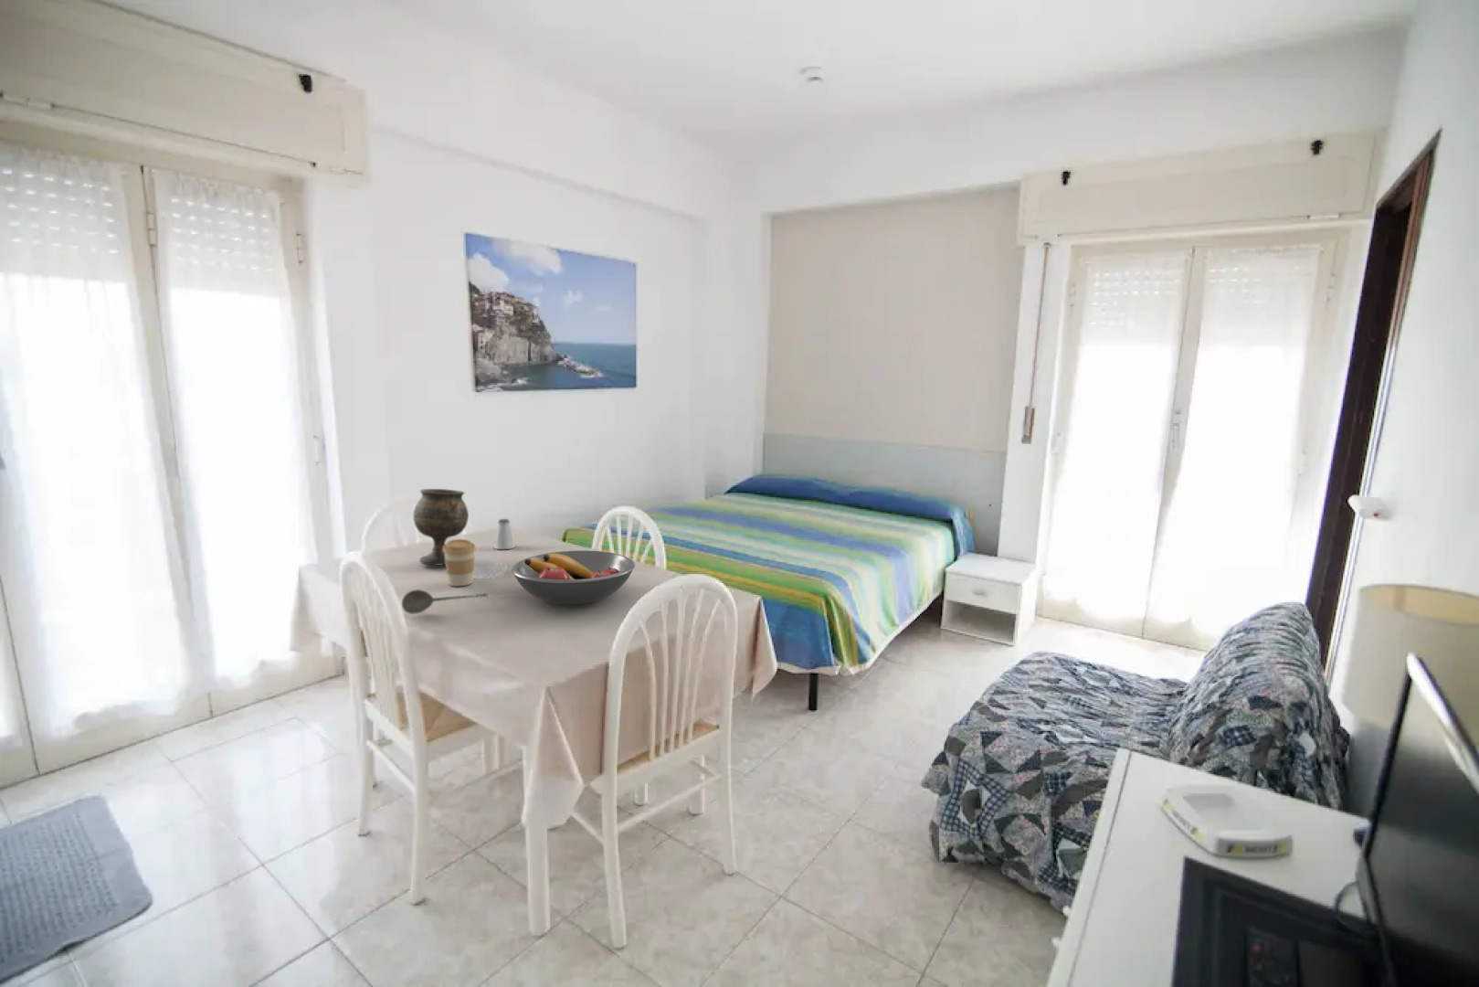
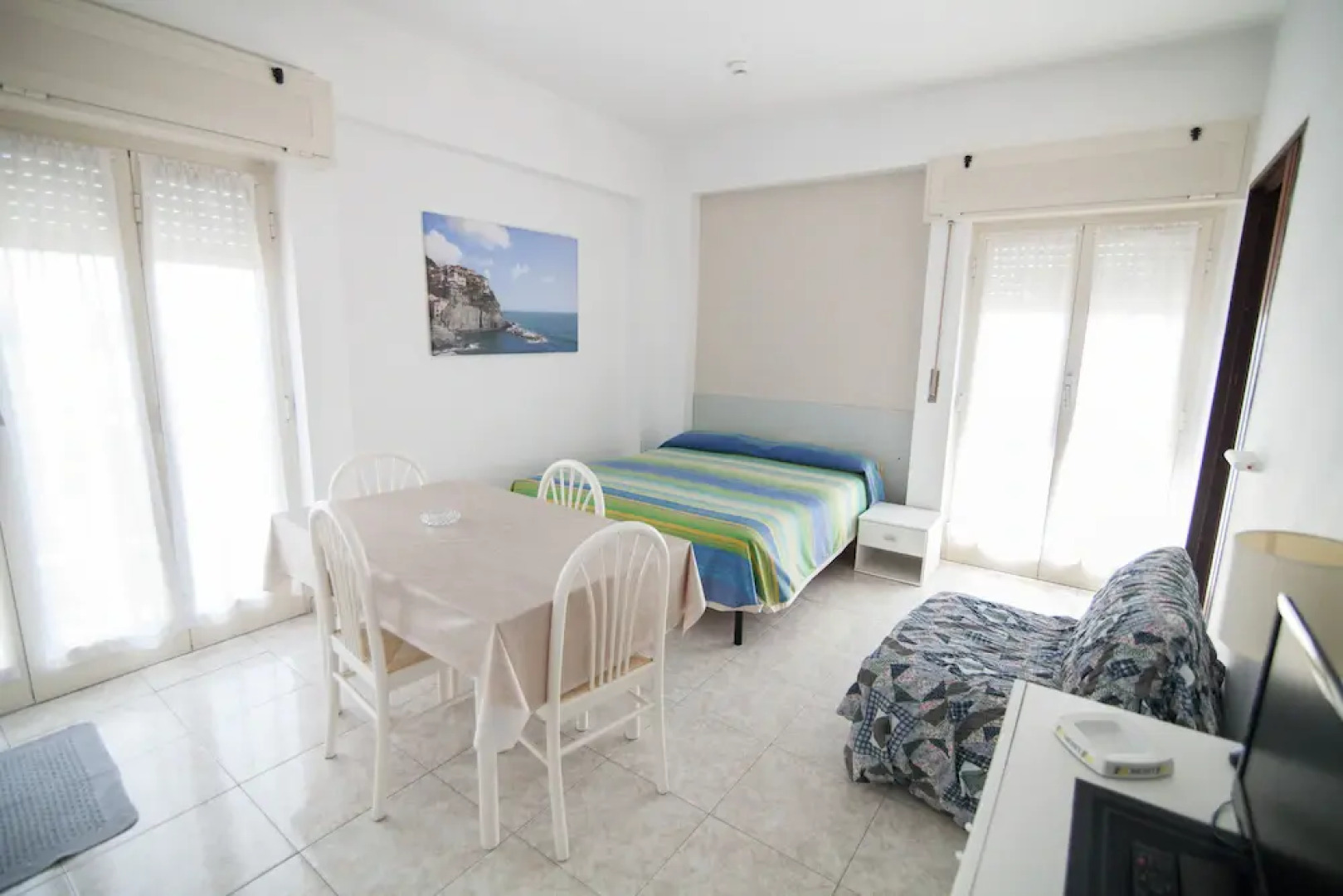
- coffee cup (459, 562)
- saltshaker (504, 533)
- soupspoon (445, 598)
- goblet (442, 525)
- fruit bowl (575, 576)
